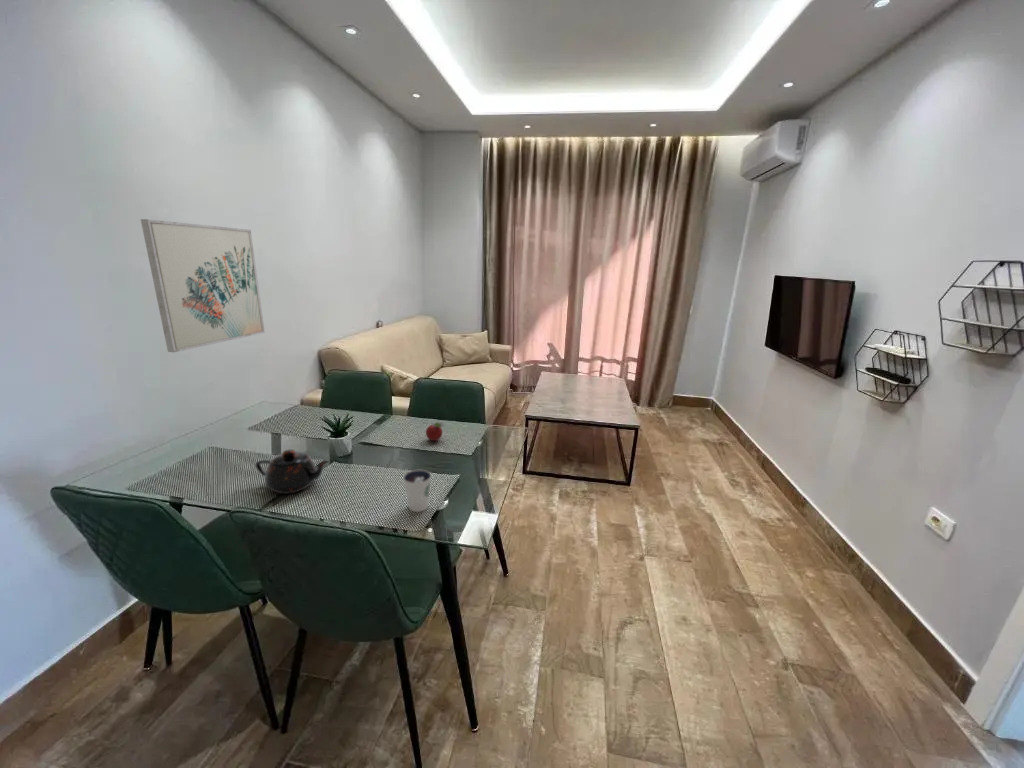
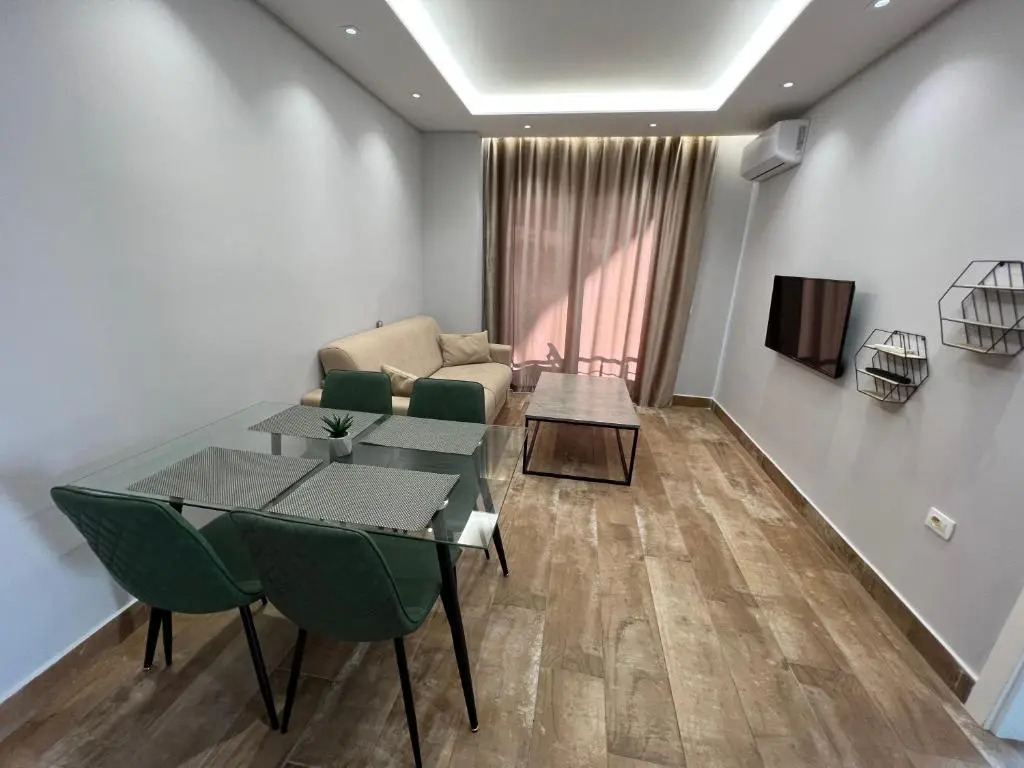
- fruit (436, 429)
- teapot (293, 468)
- wall art (213, 285)
- dixie cup (417, 491)
